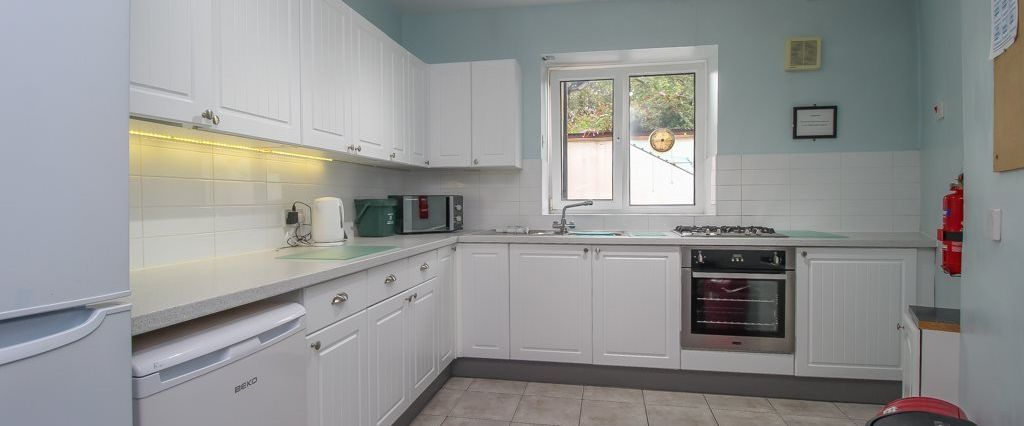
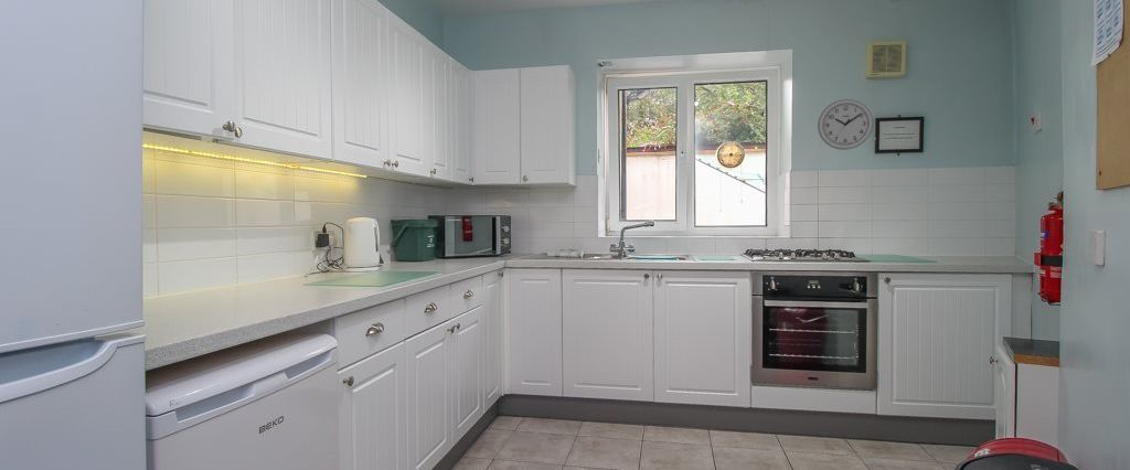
+ wall clock (845, 124)
